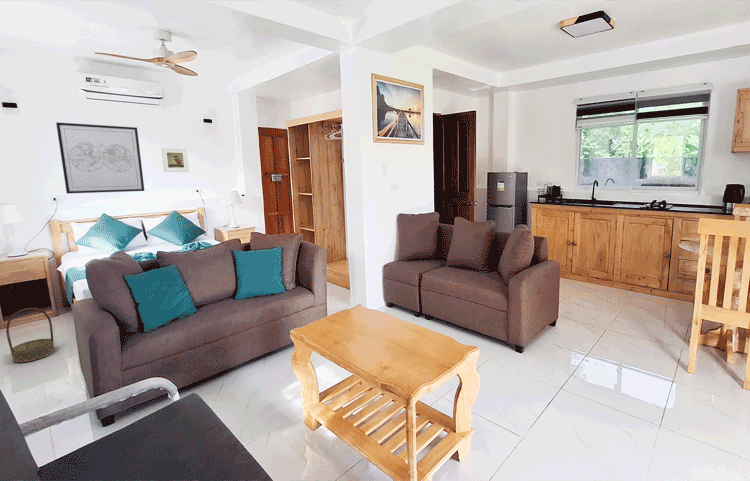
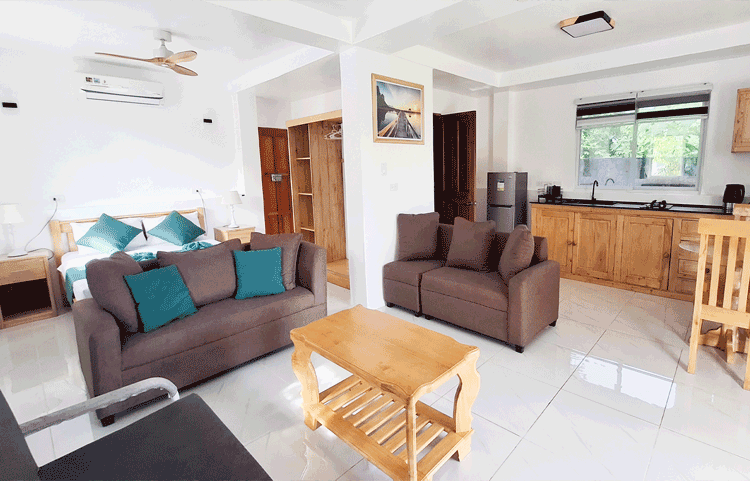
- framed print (175, 160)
- wall art (103, 159)
- basket (33, 340)
